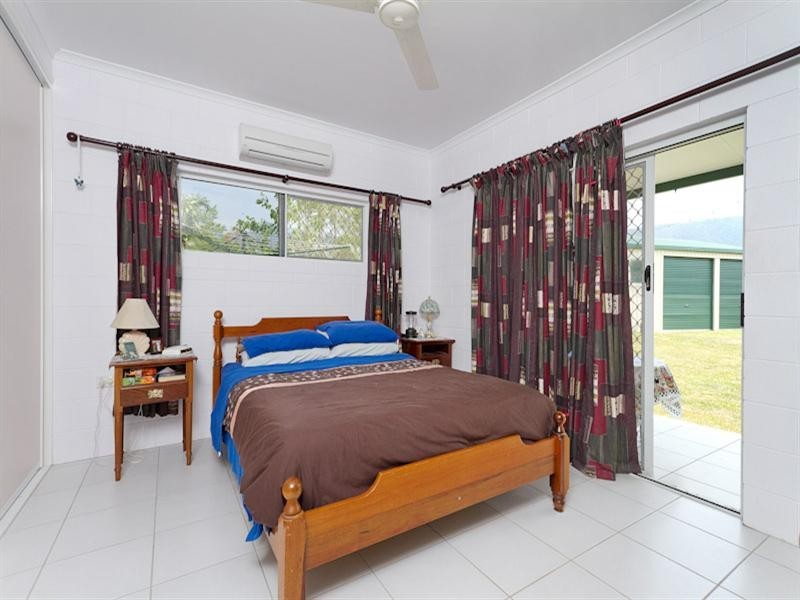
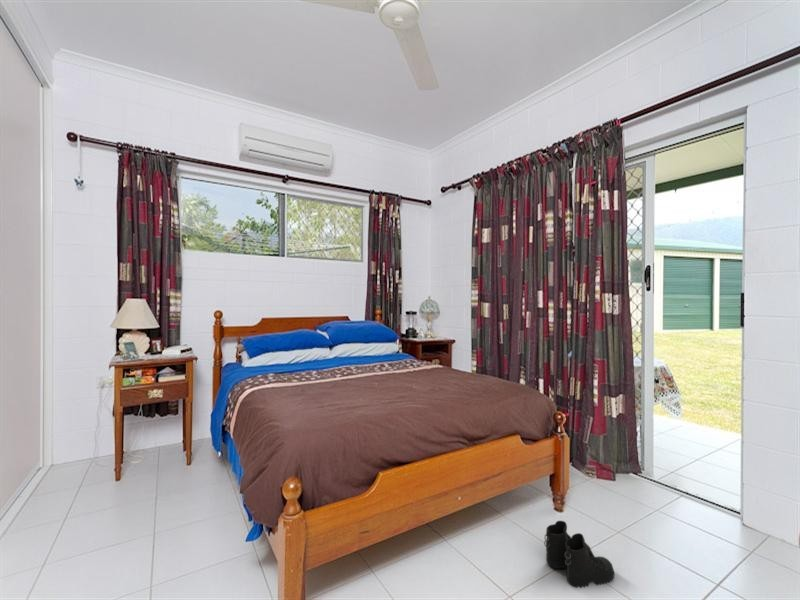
+ boots (578, 547)
